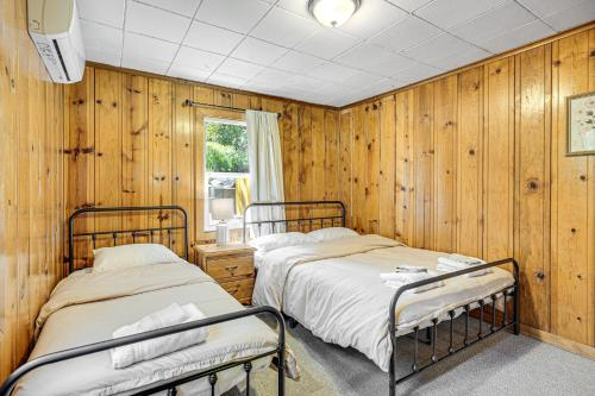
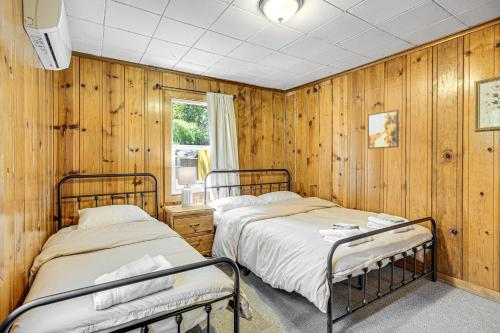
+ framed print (382, 130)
